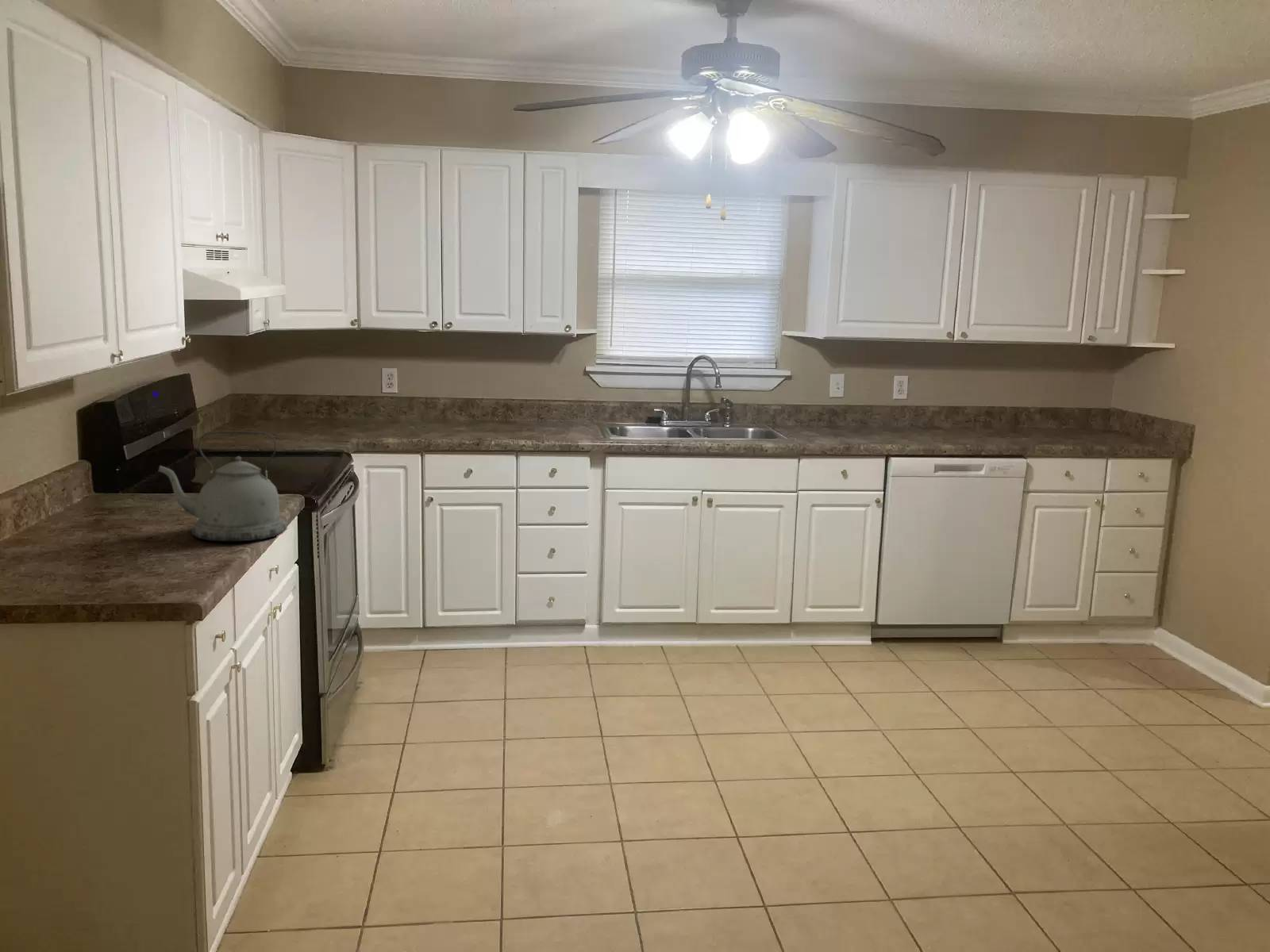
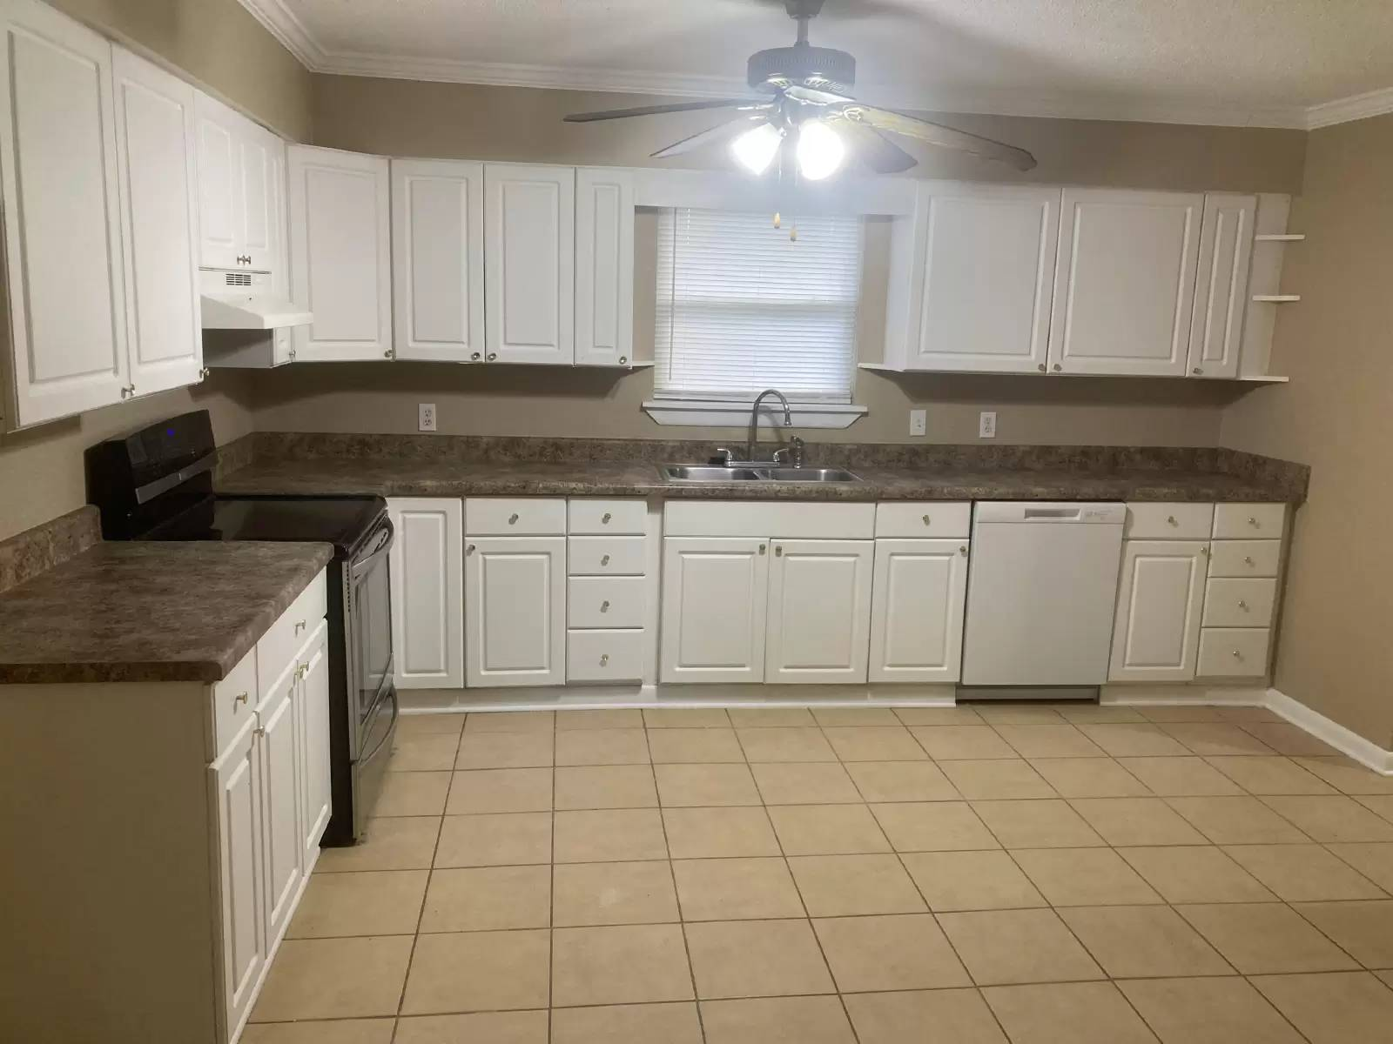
- kettle (232, 482)
